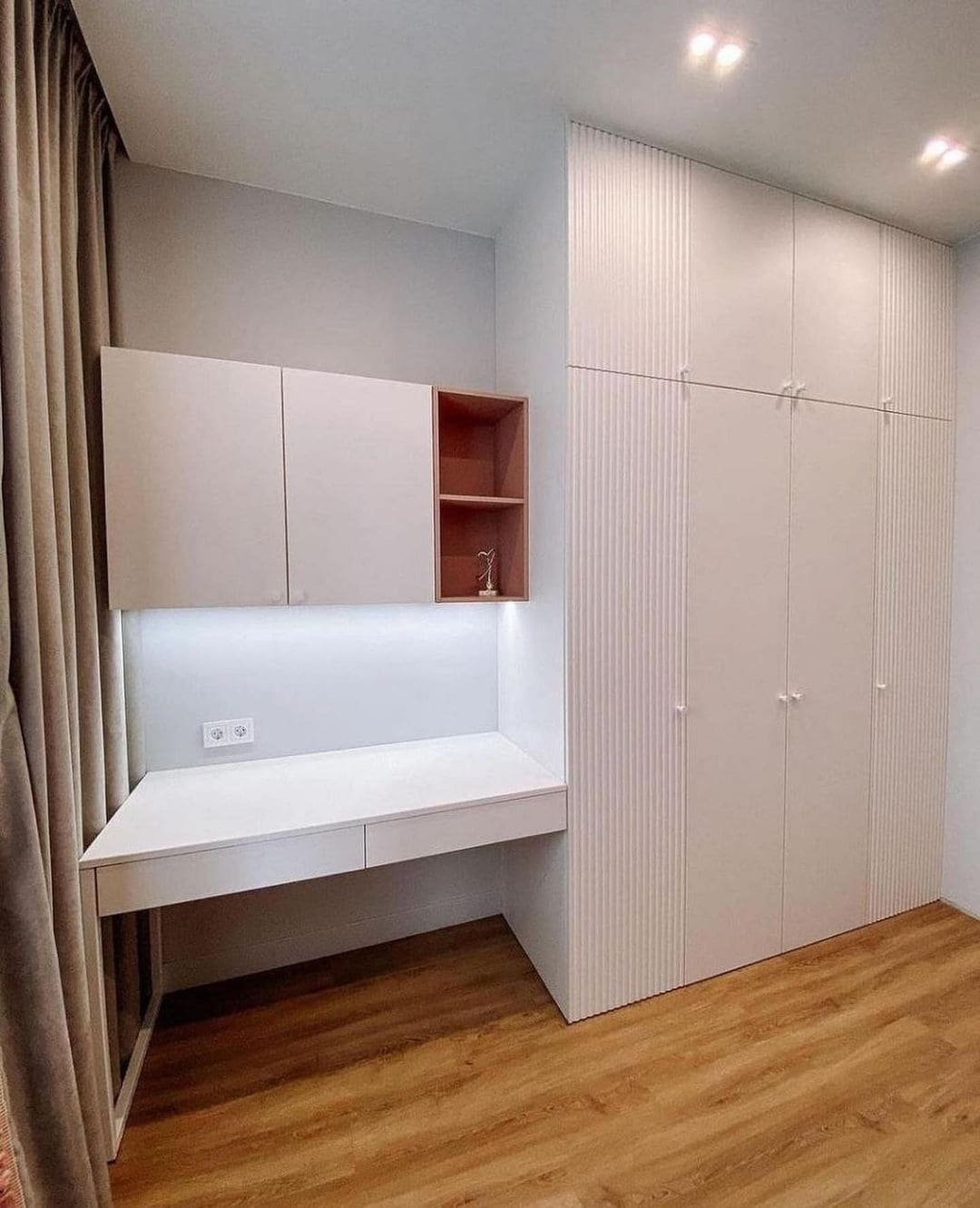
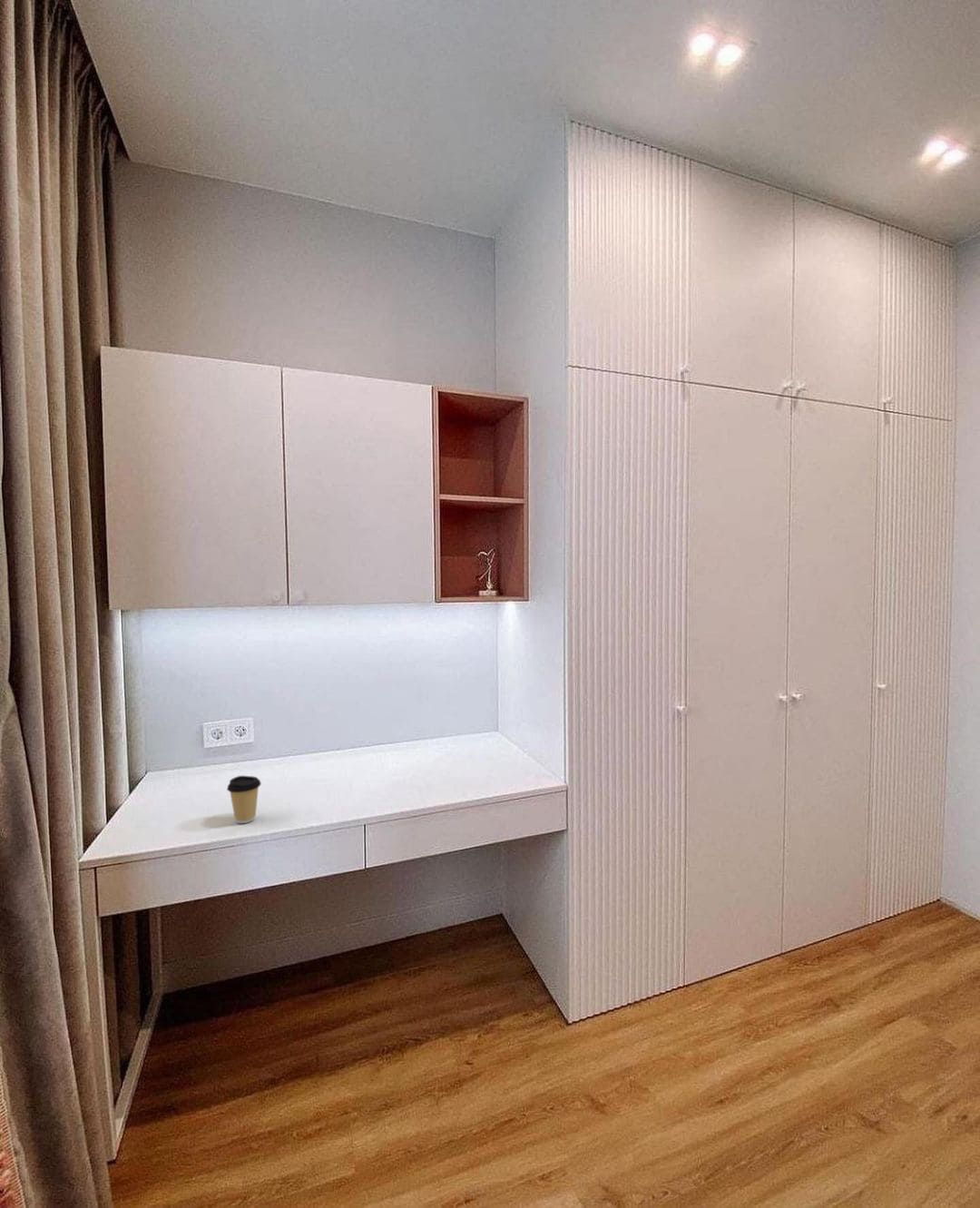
+ coffee cup (244, 799)
